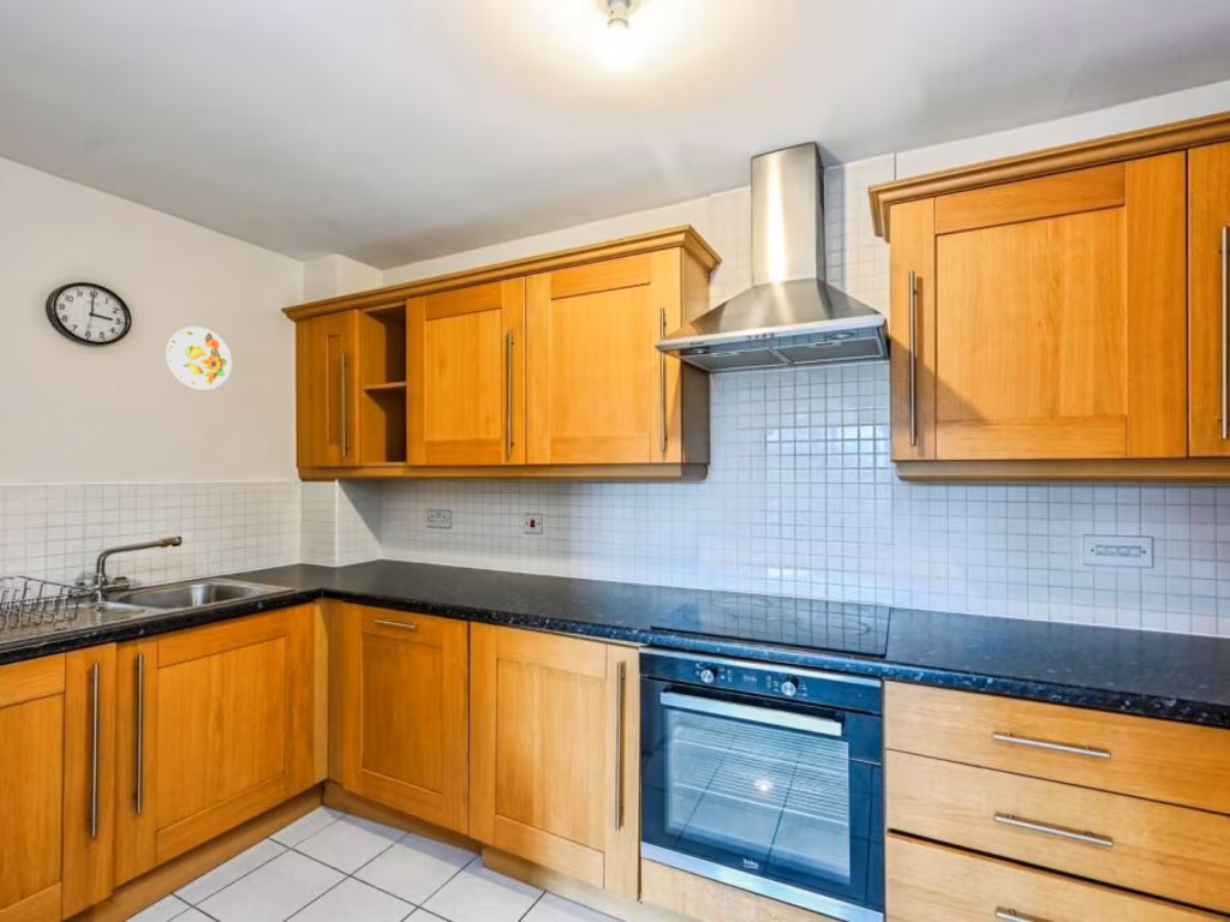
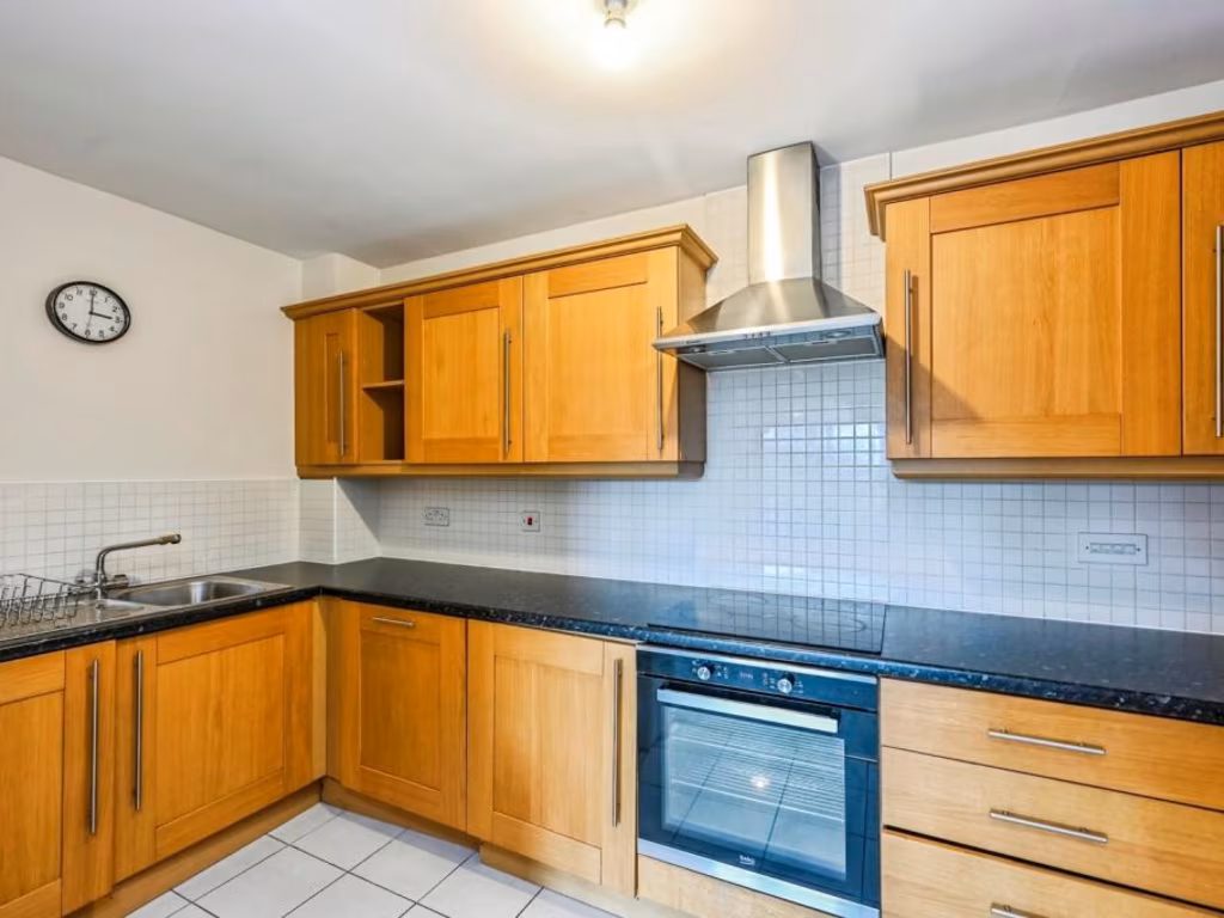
- decorative plate (199, 358)
